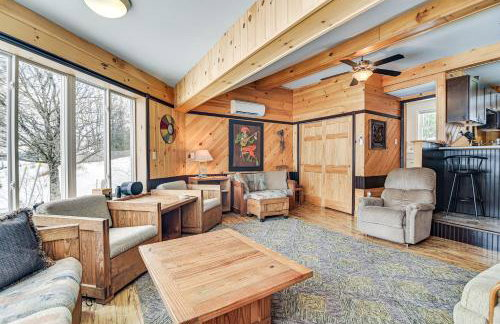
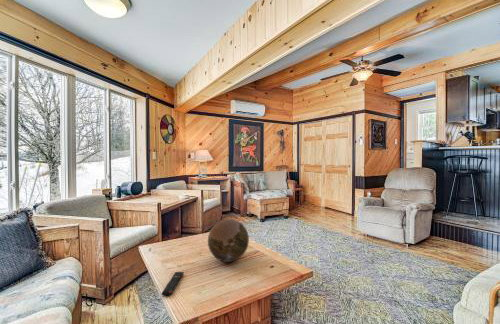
+ remote control (173, 283)
+ decorative orb (228, 239)
